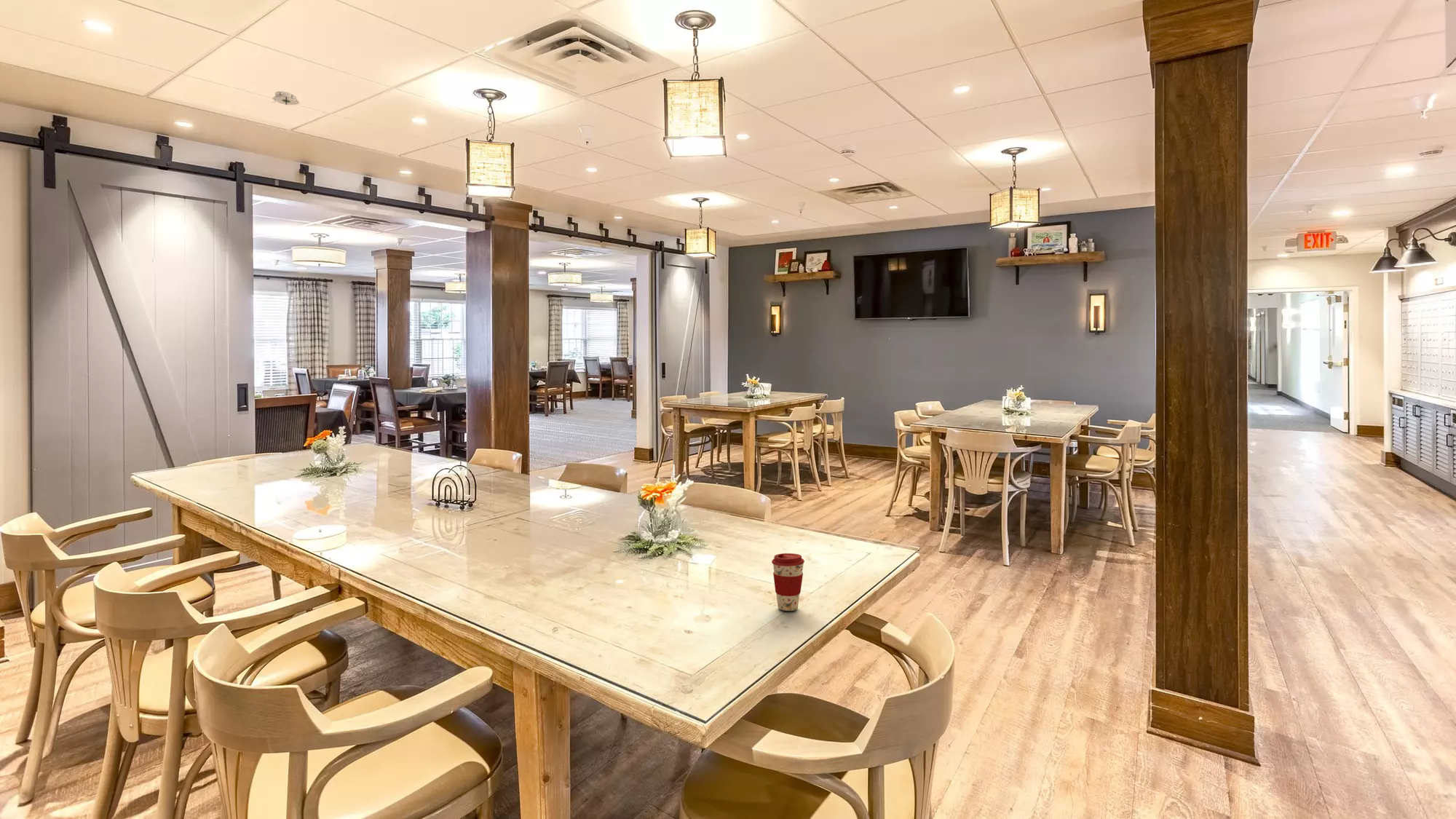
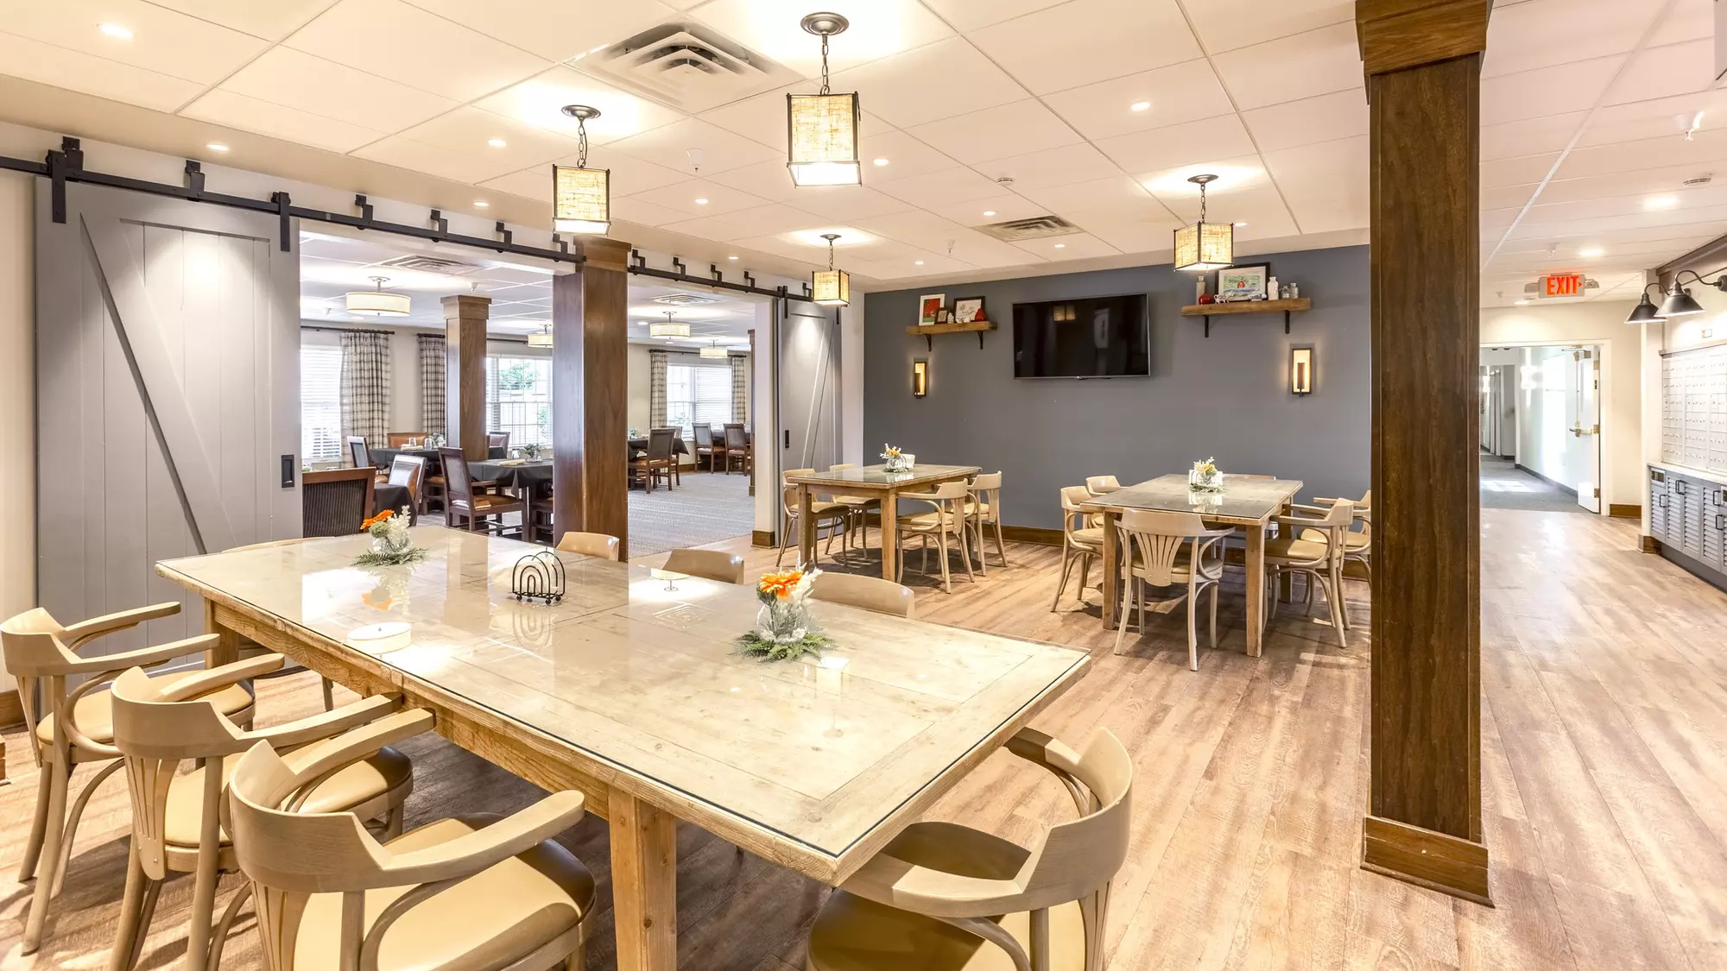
- smoke detector (285, 98)
- coffee cup (788, 582)
